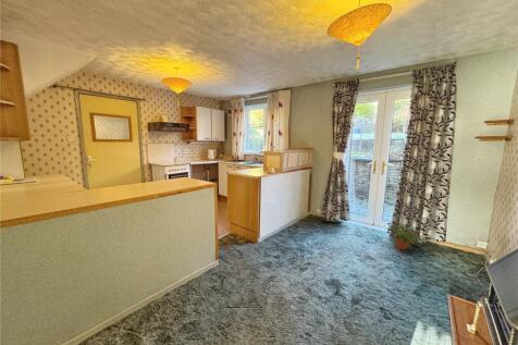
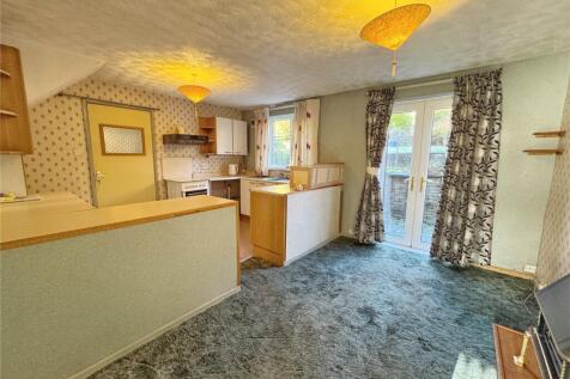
- potted plant (405, 238)
